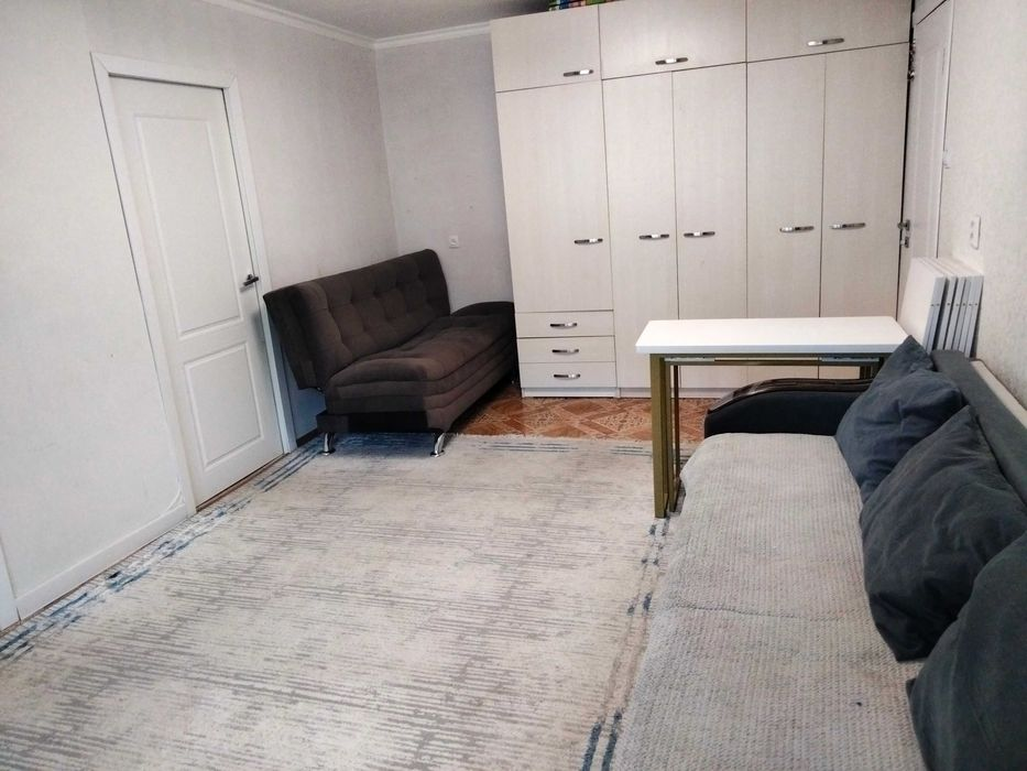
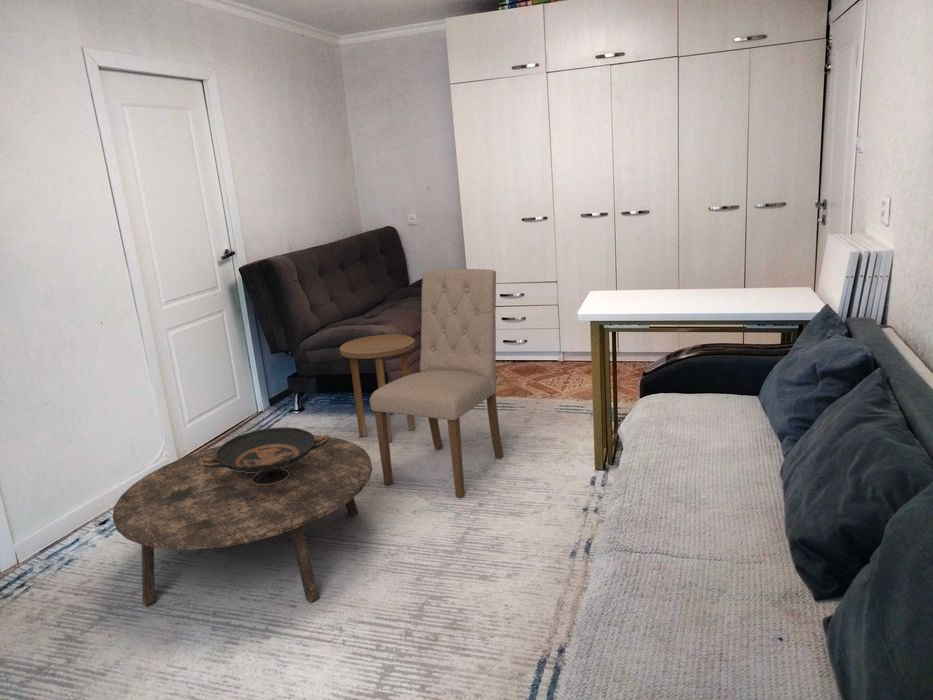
+ decorative bowl (268, 460)
+ dining chair (438, 377)
+ coffee table (255, 517)
+ side table (381, 386)
